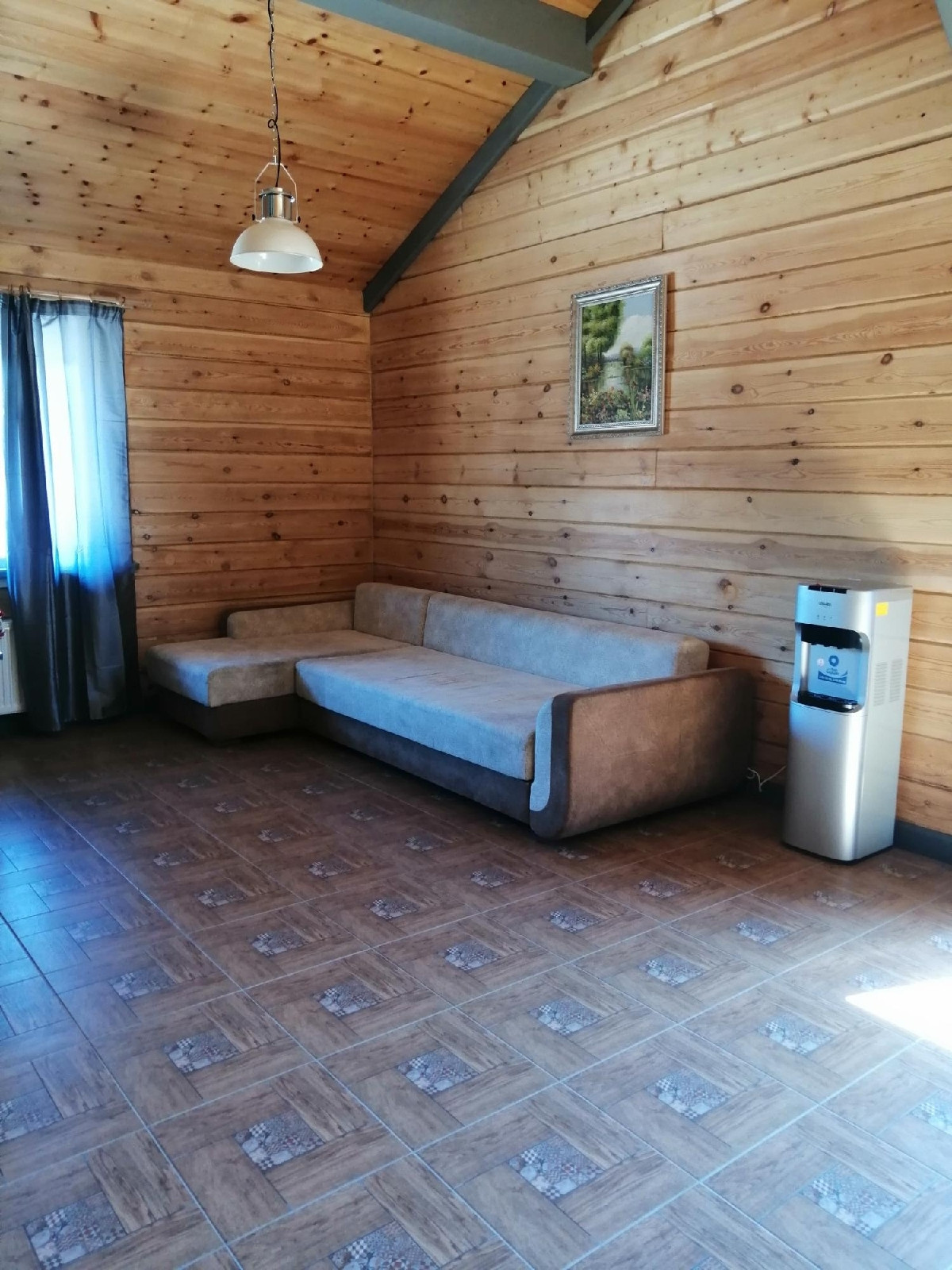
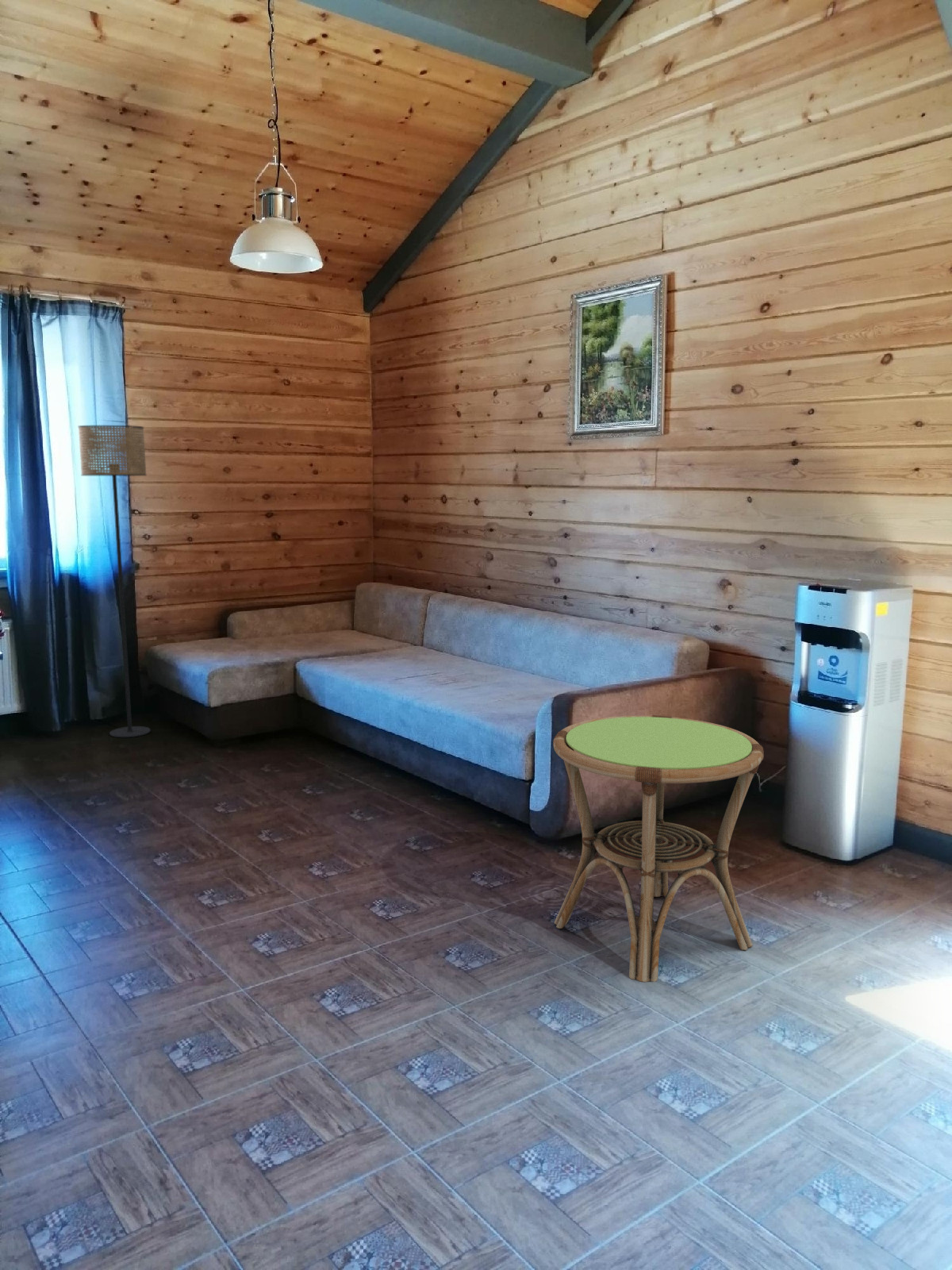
+ side table (653, 838)
+ floor lamp (121, 583)
